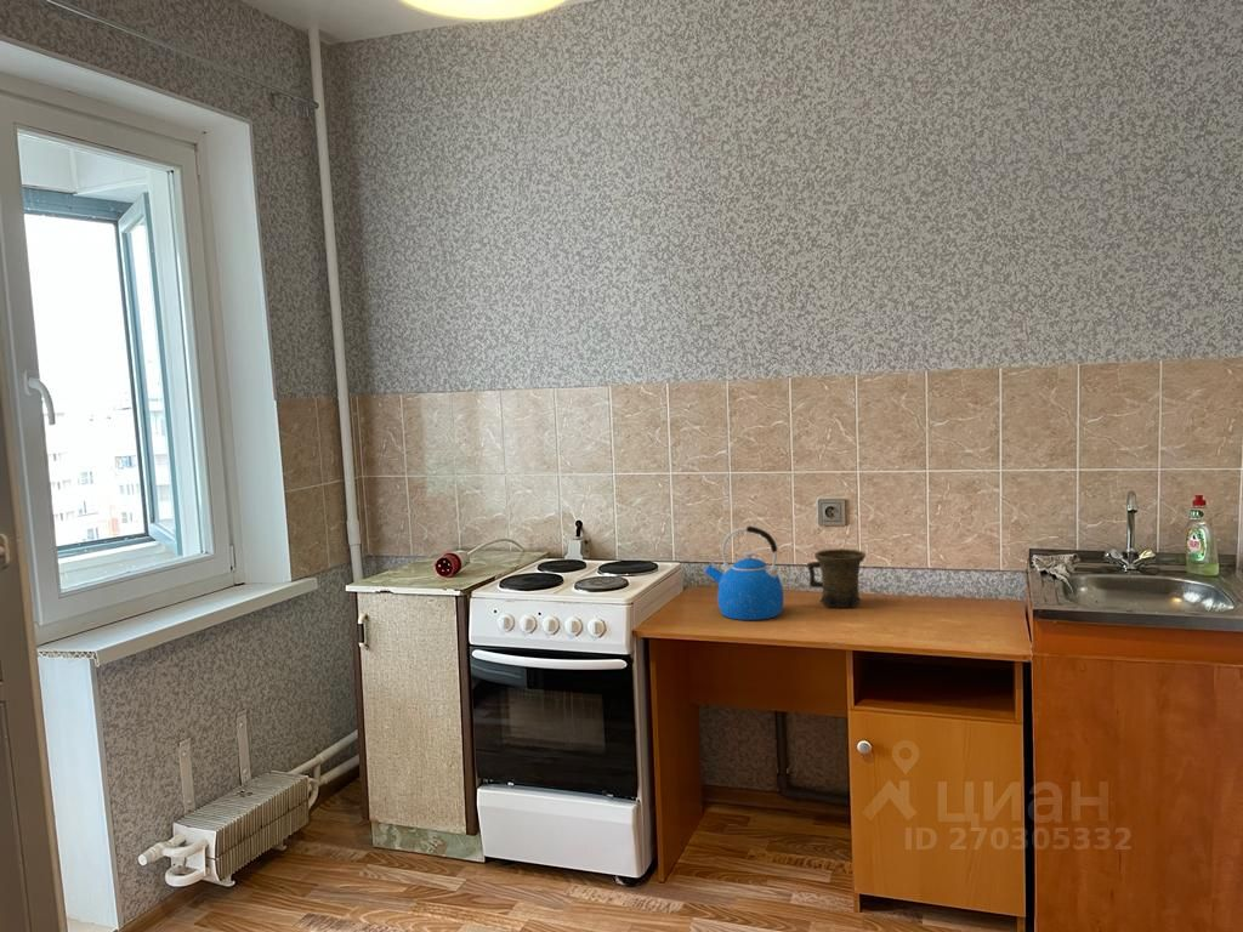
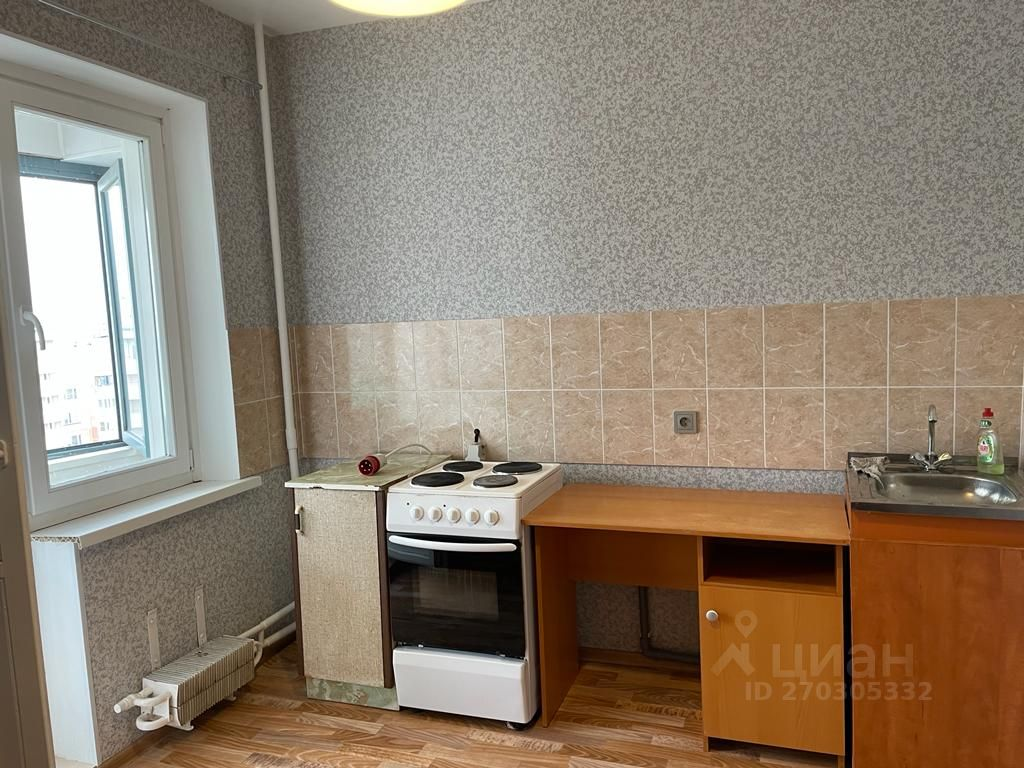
- mug (839, 579)
- kettle (742, 569)
